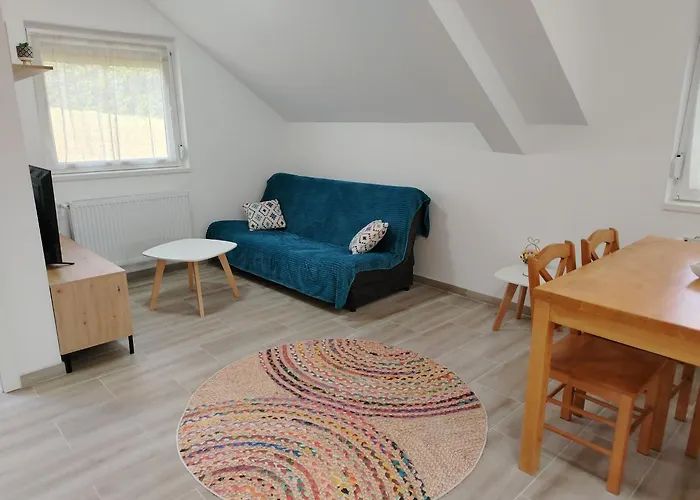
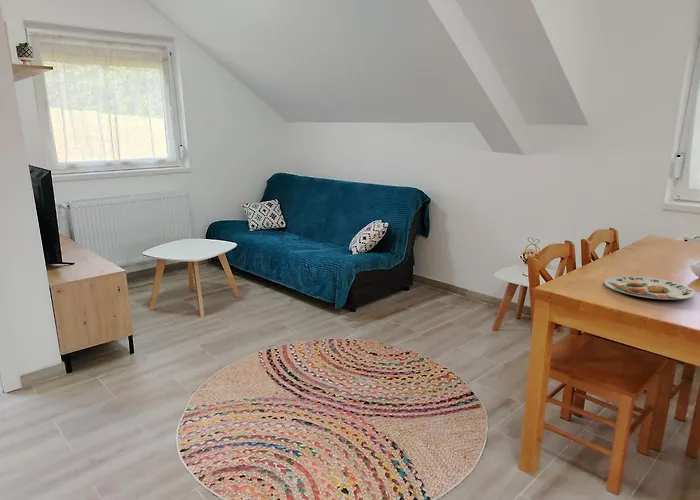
+ plate (647, 288)
